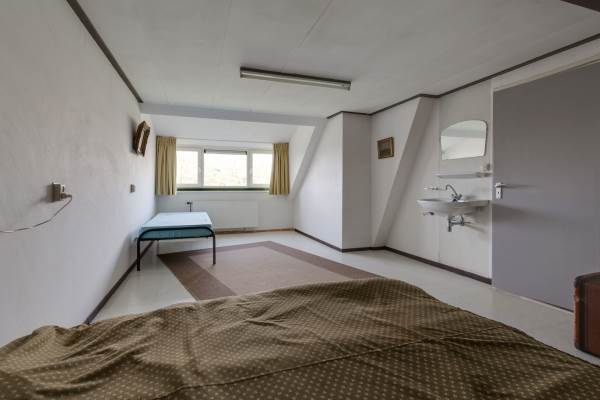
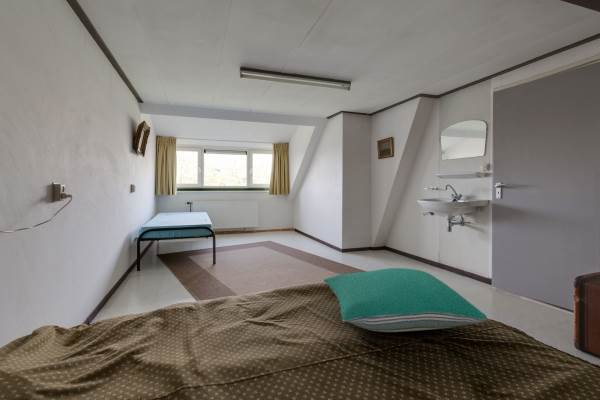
+ pillow (390, 296)
